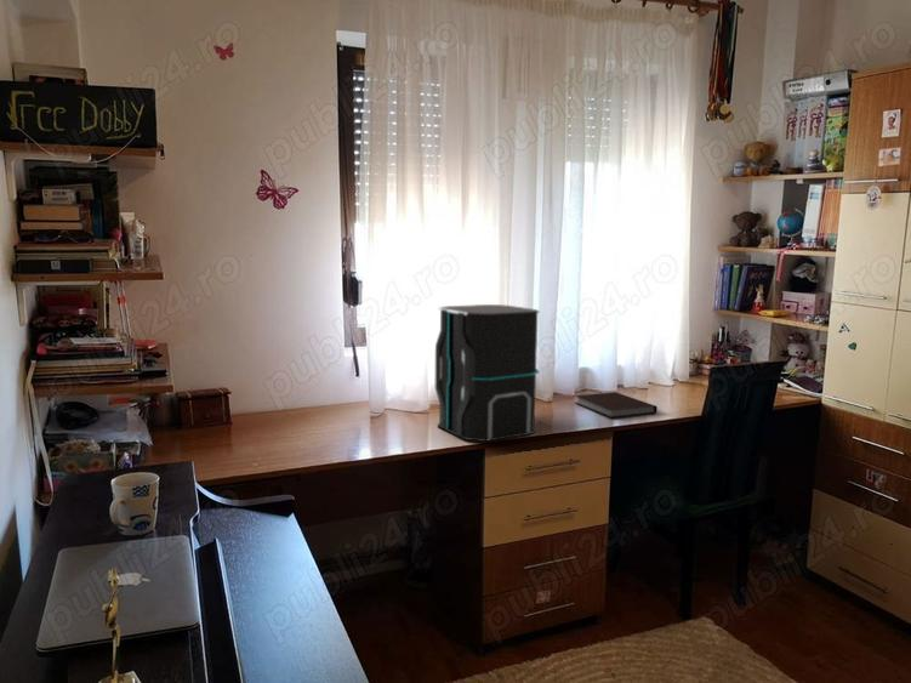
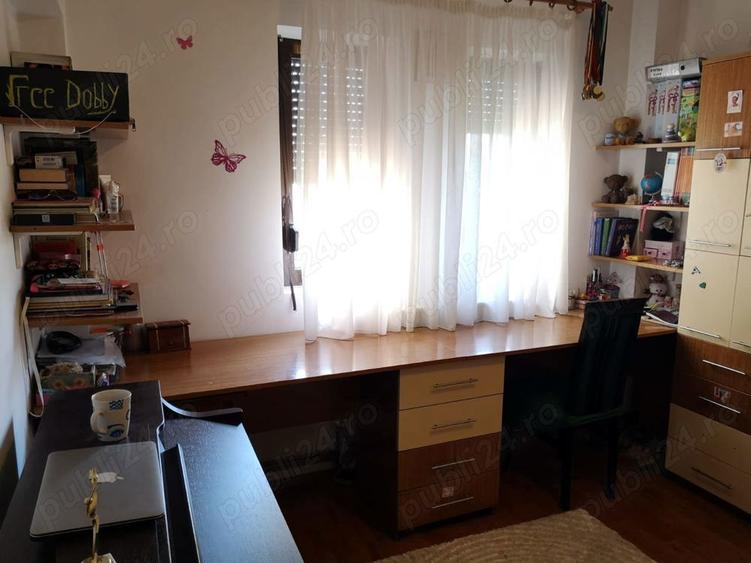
- notebook (614, 404)
- speaker (486, 369)
